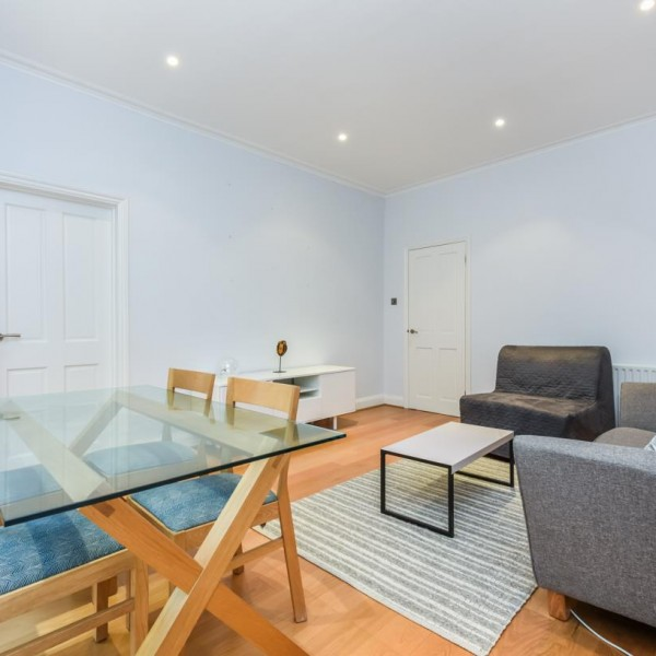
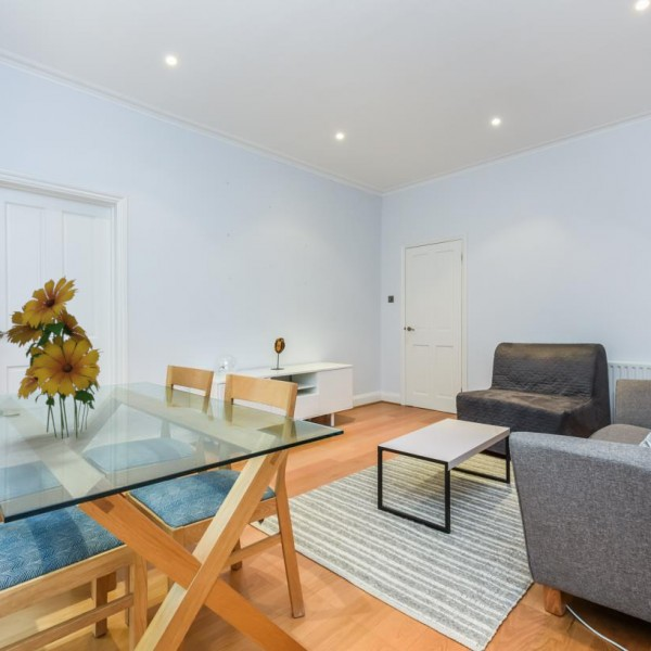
+ flower bouquet (58, 357)
